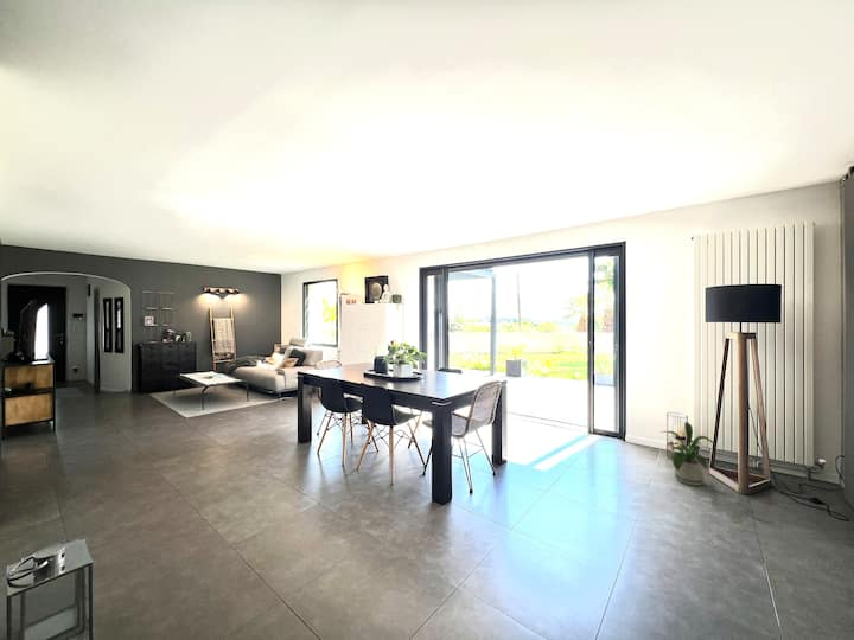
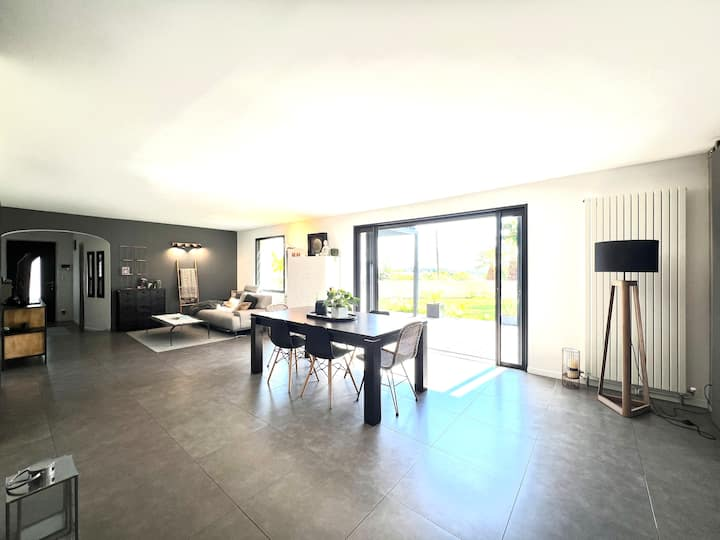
- house plant (684, 454)
